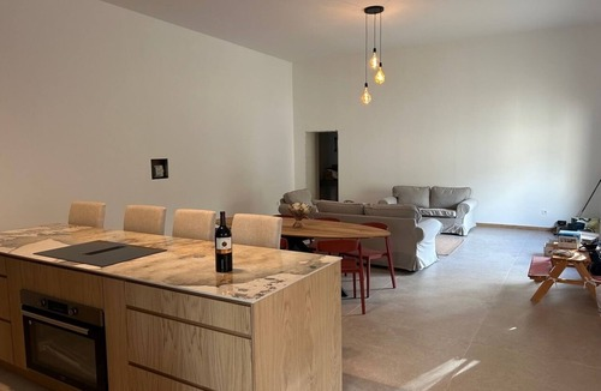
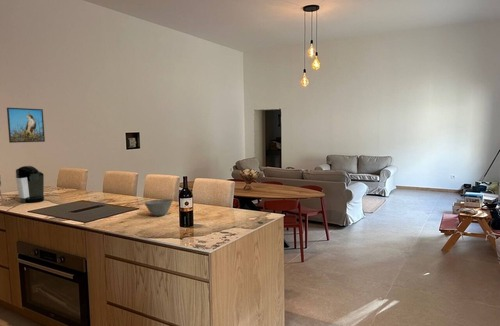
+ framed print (26, 125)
+ coffee maker (23, 184)
+ bowl (159, 207)
